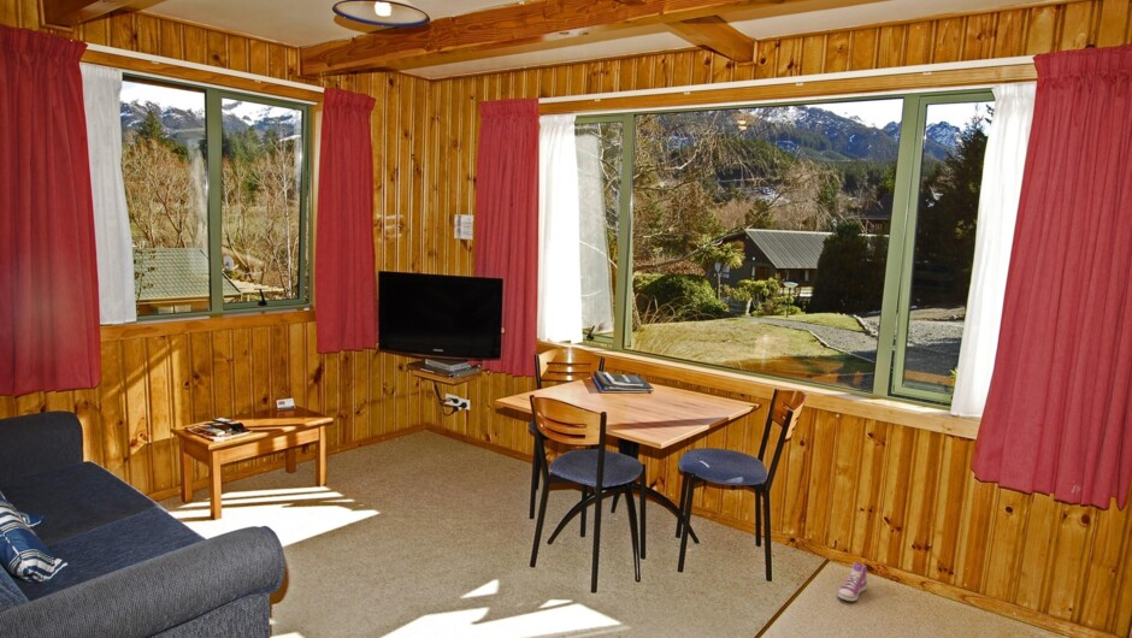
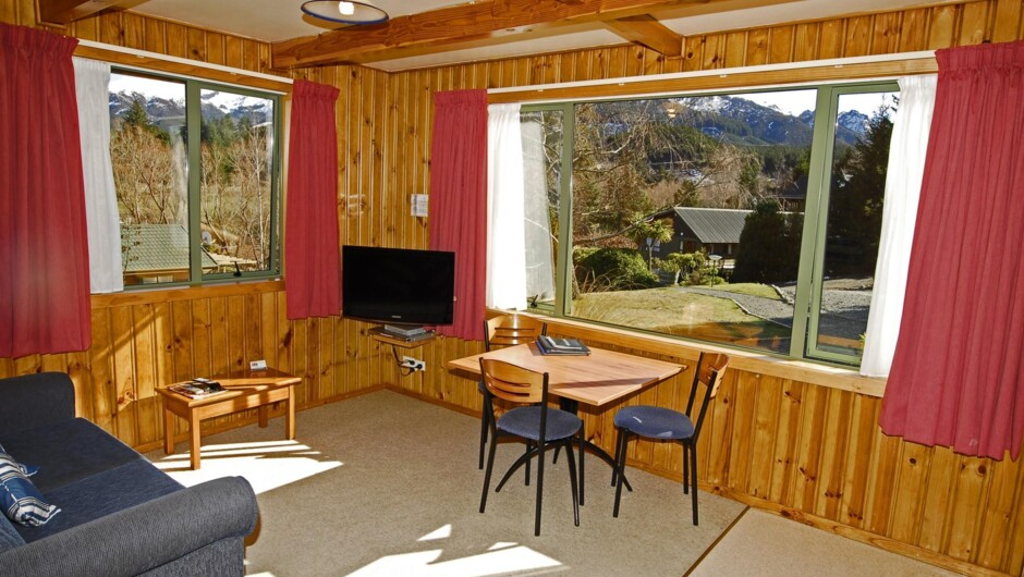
- sneaker (851, 578)
